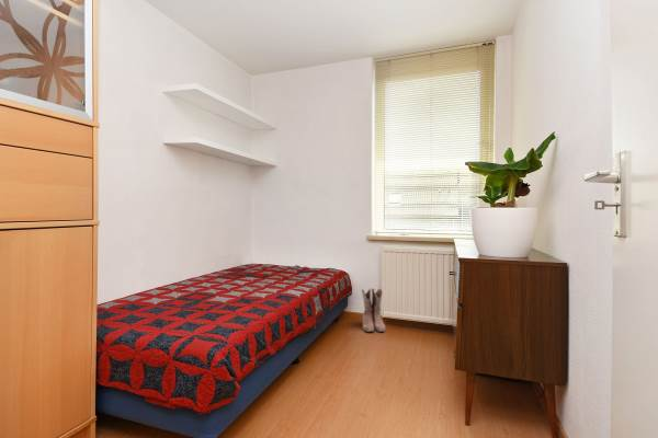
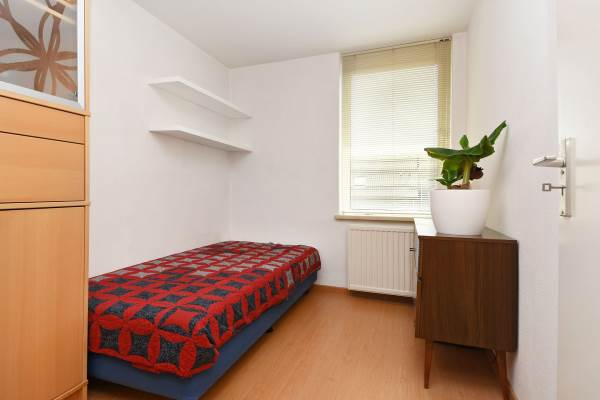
- boots (373, 308)
